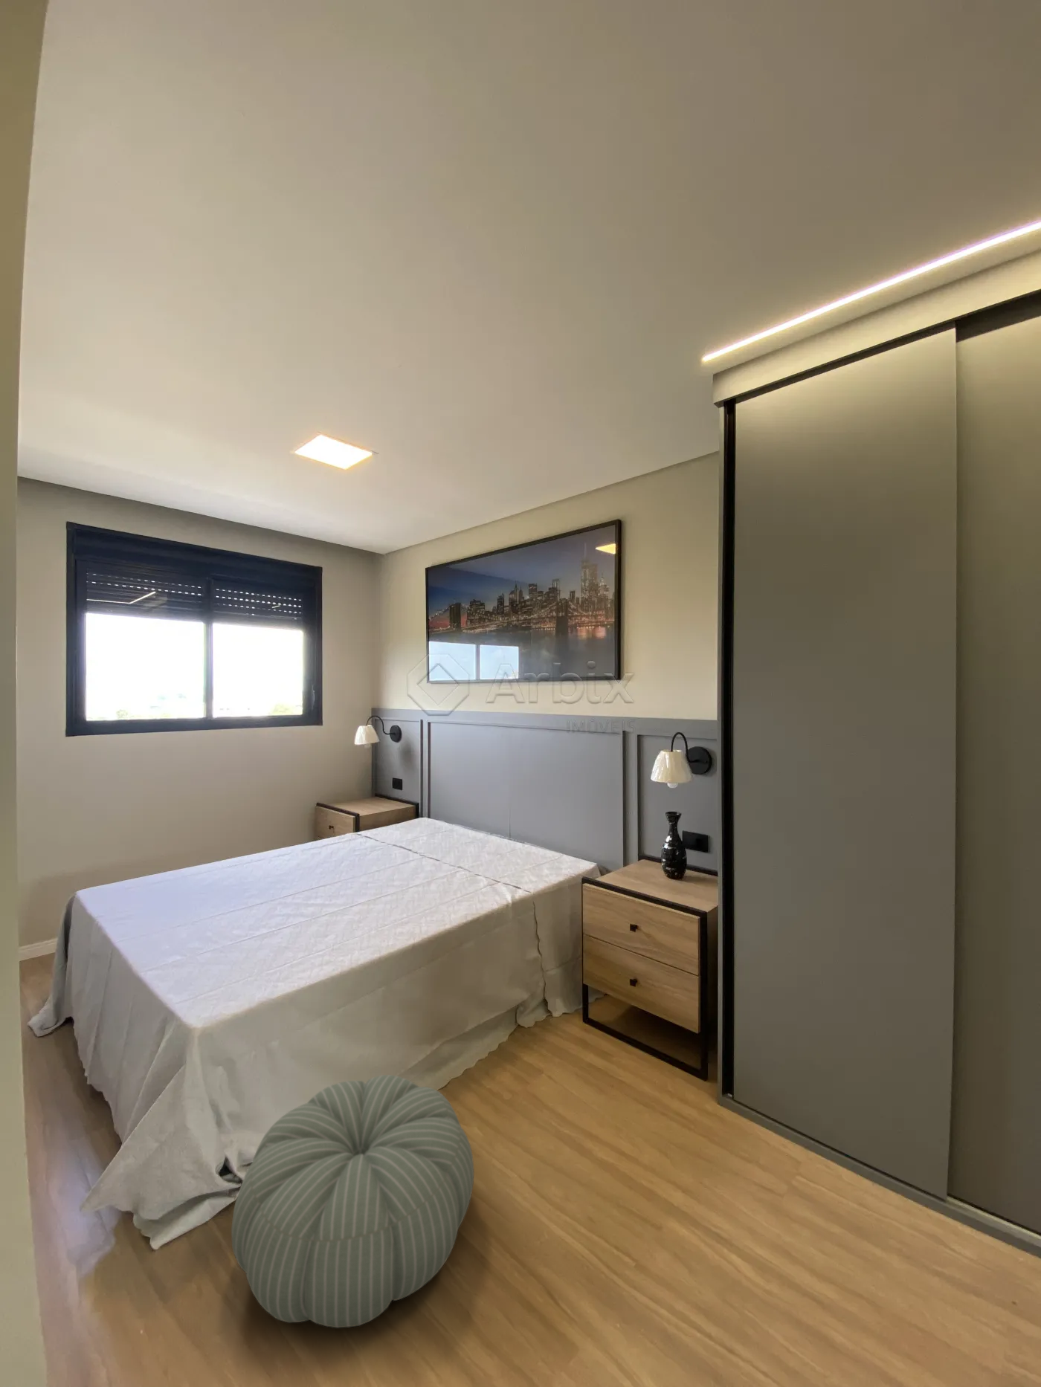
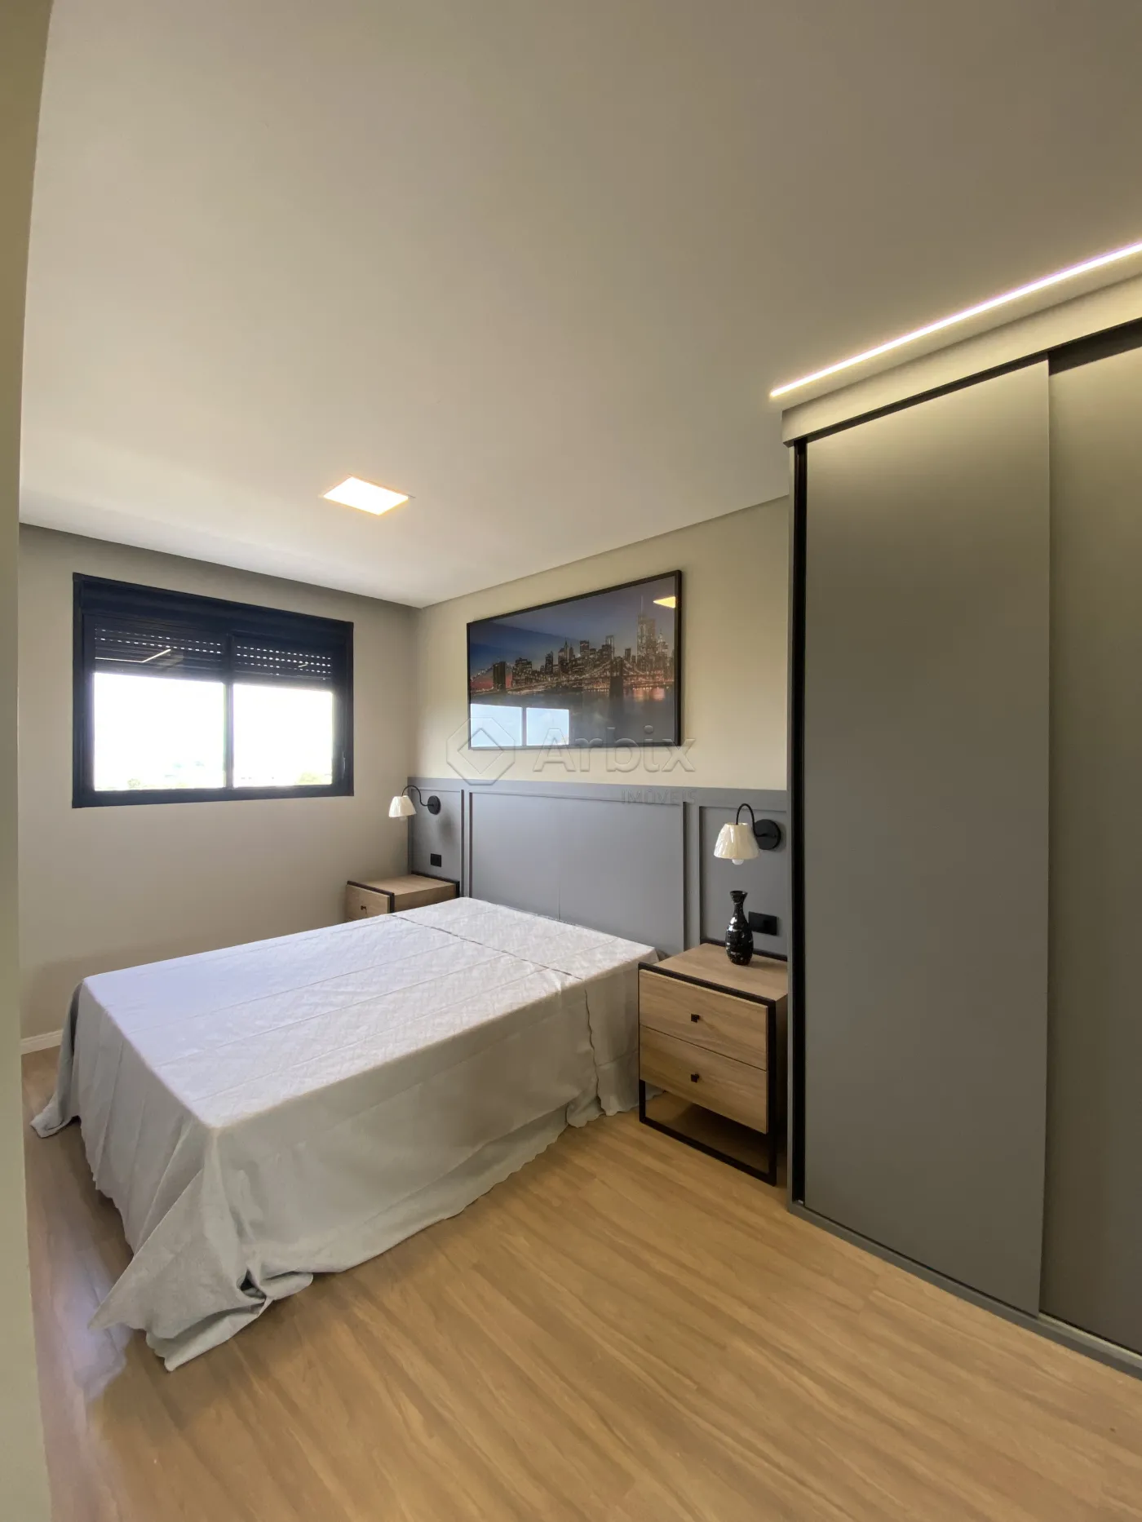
- pouf (360, 1179)
